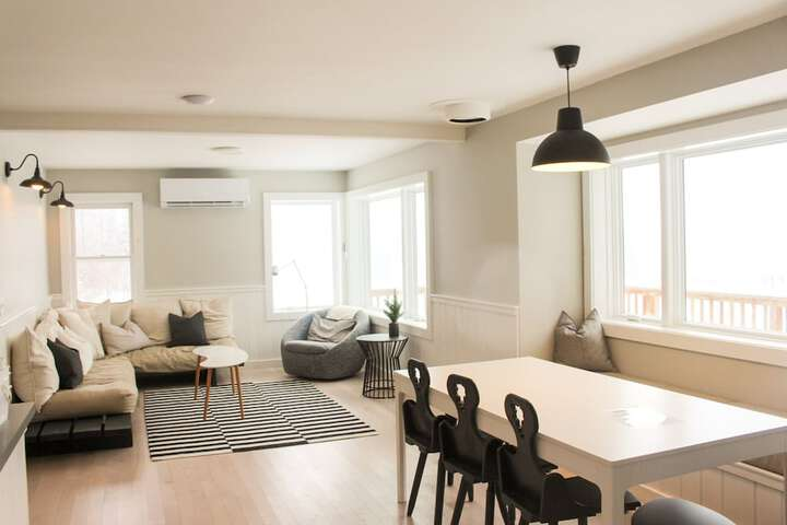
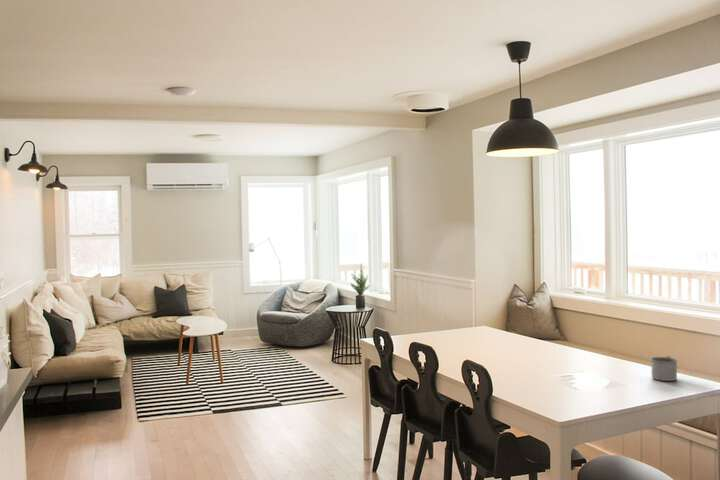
+ mug (664, 368)
